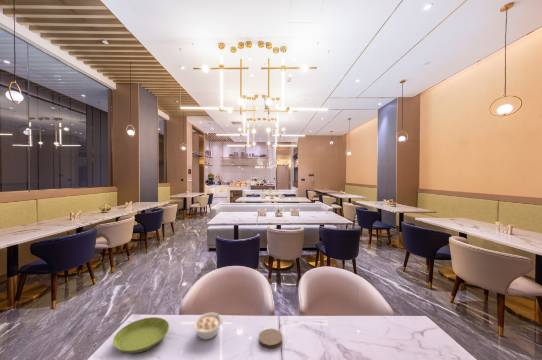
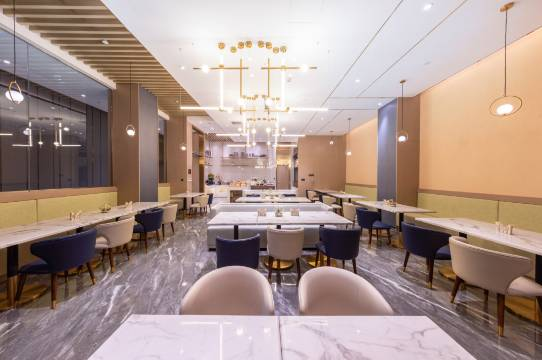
- legume (208, 325)
- coaster (270, 337)
- saucer (142, 335)
